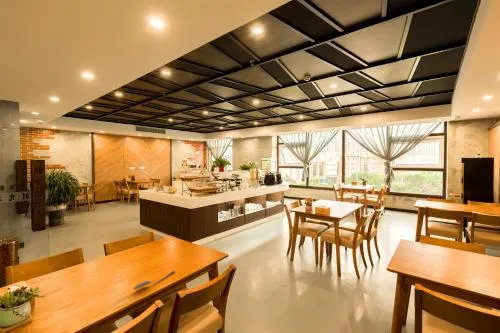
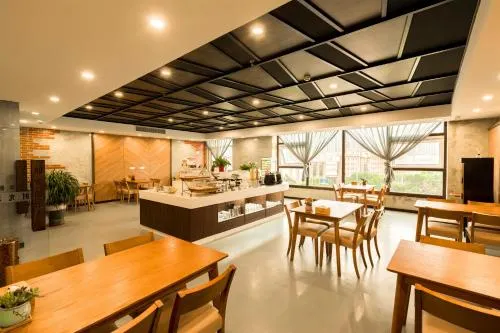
- spoon (158, 280)
